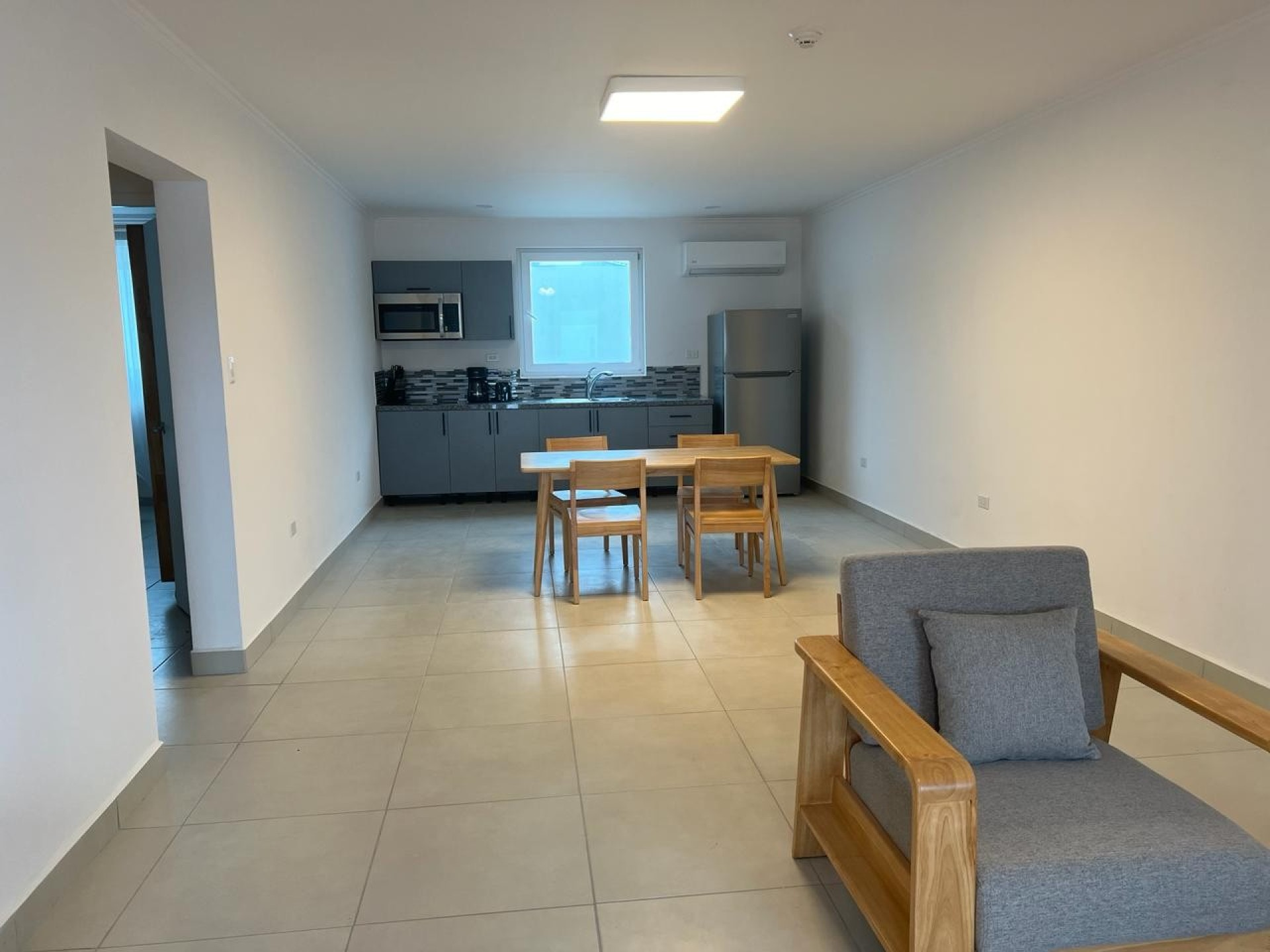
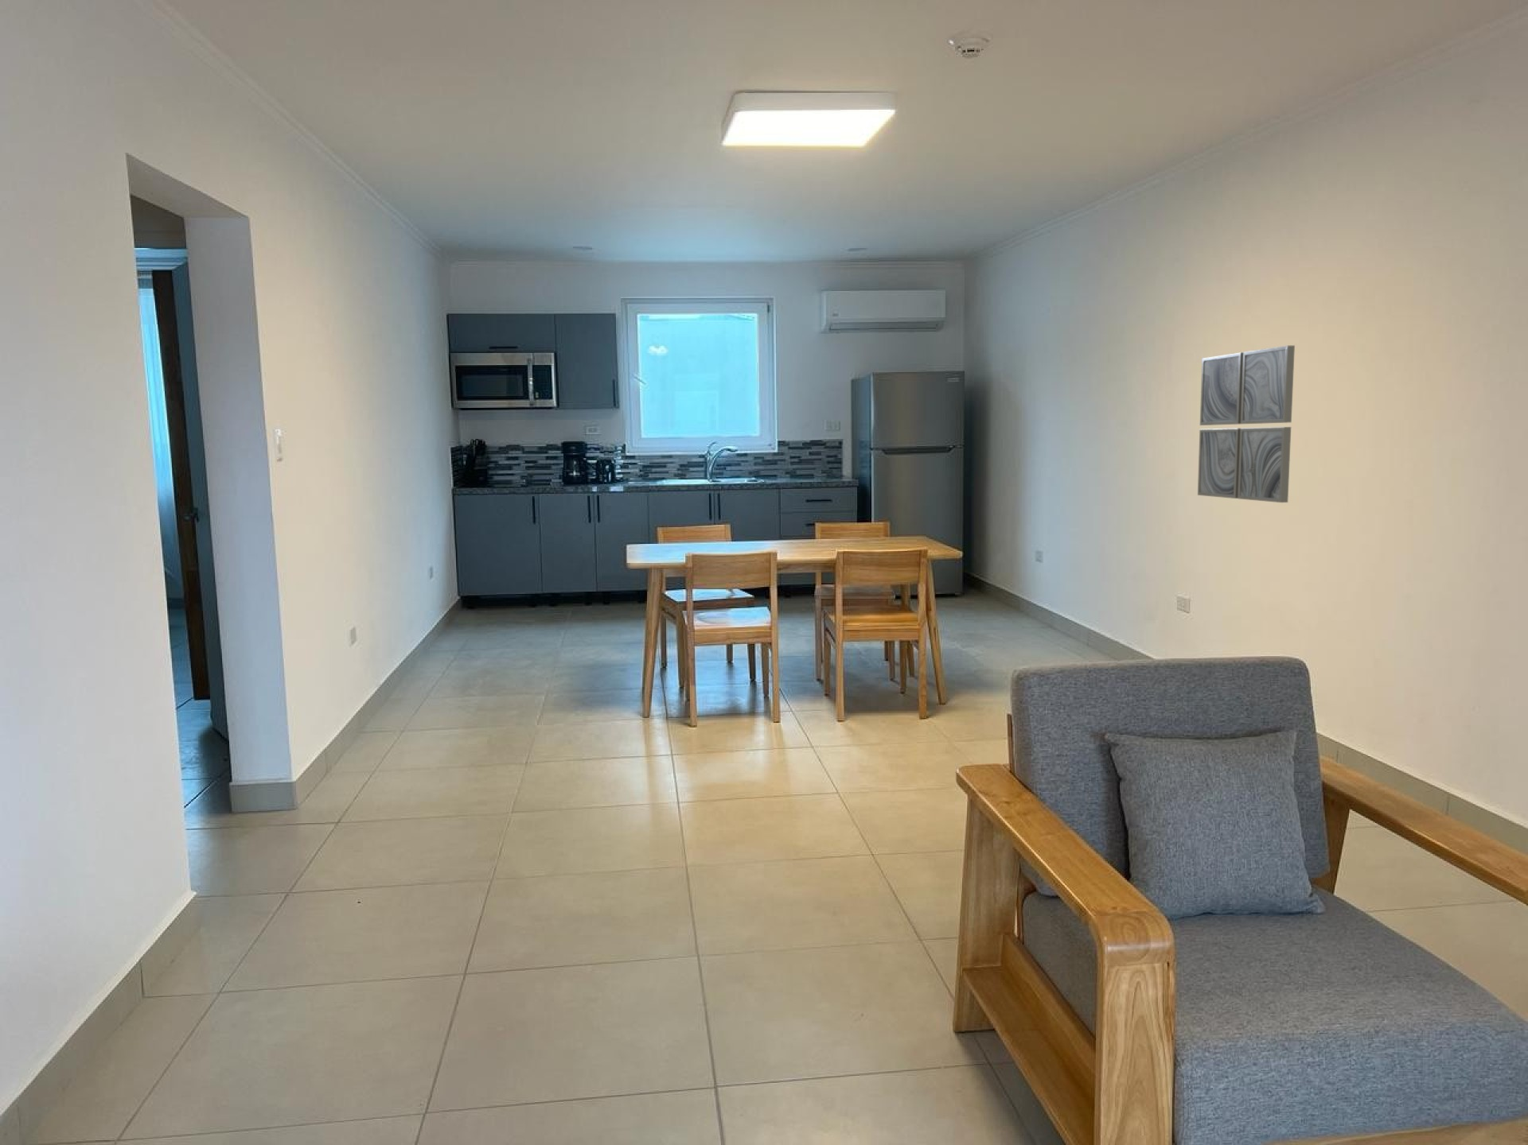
+ wall art (1243, 428)
